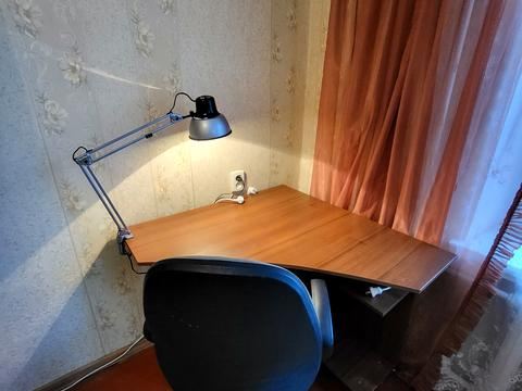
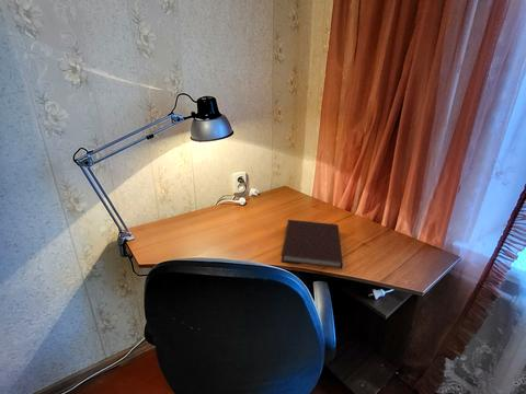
+ notebook (311, 242)
